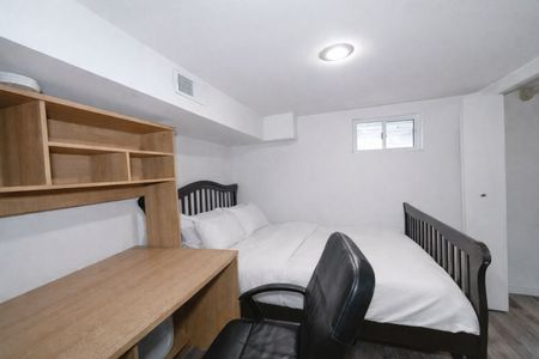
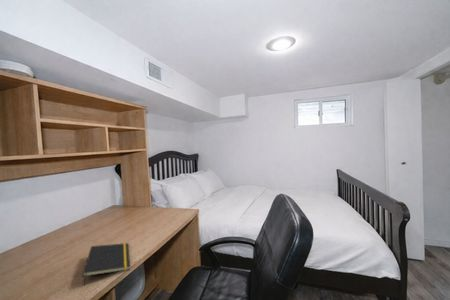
+ notepad (109, 257)
